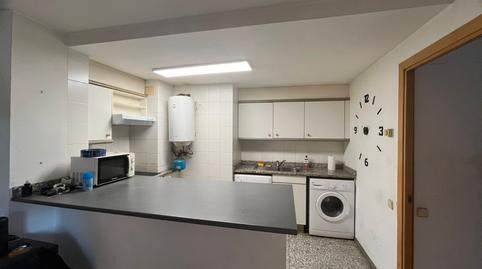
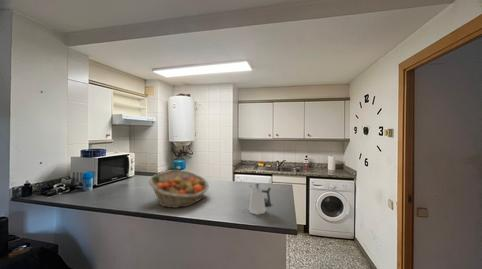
+ coffee maker (261, 194)
+ fruit basket (180, 186)
